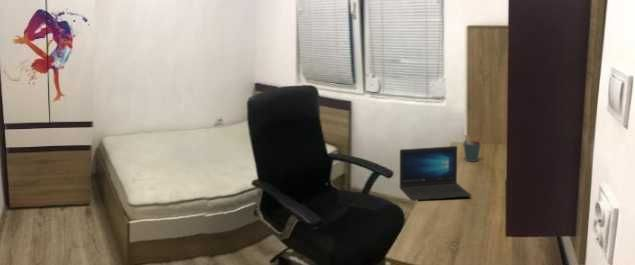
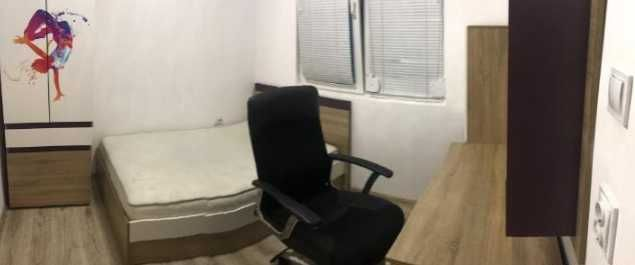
- laptop (434, 172)
- pen holder (471, 146)
